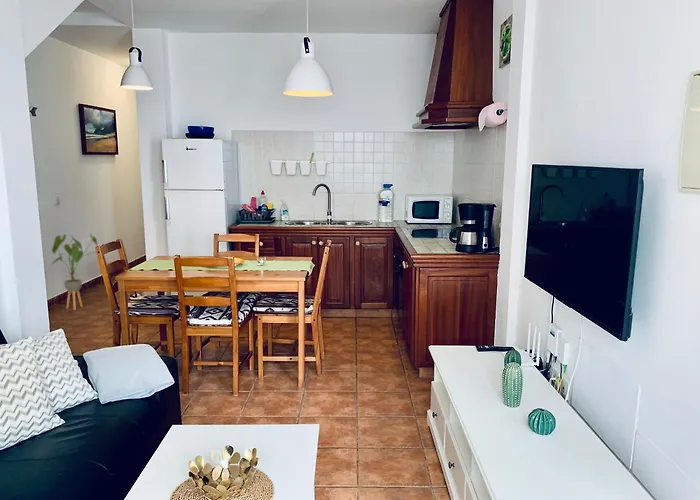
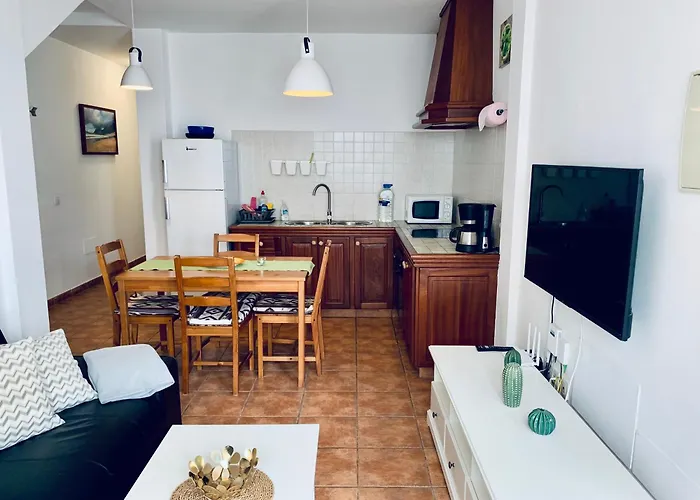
- house plant (72, 270)
